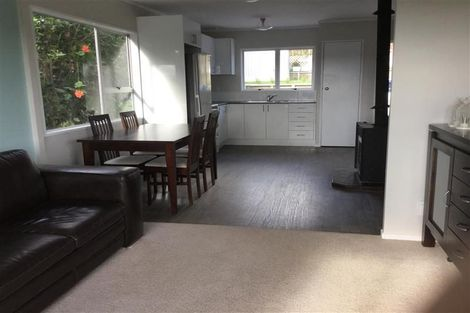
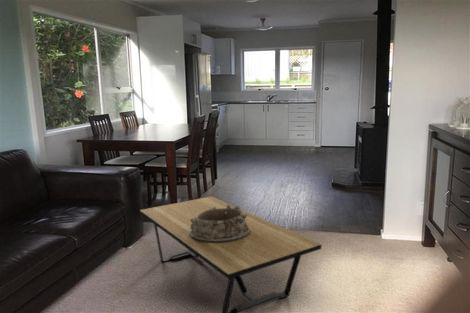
+ coffee table (218, 250)
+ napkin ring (220, 223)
